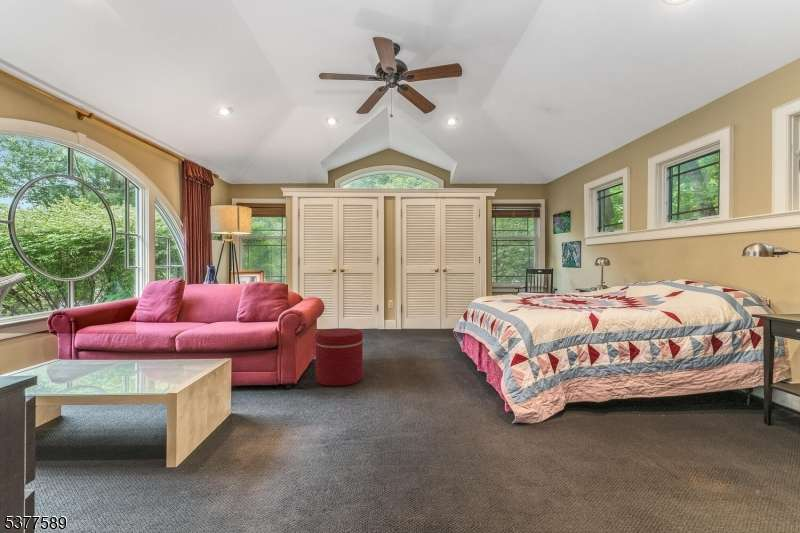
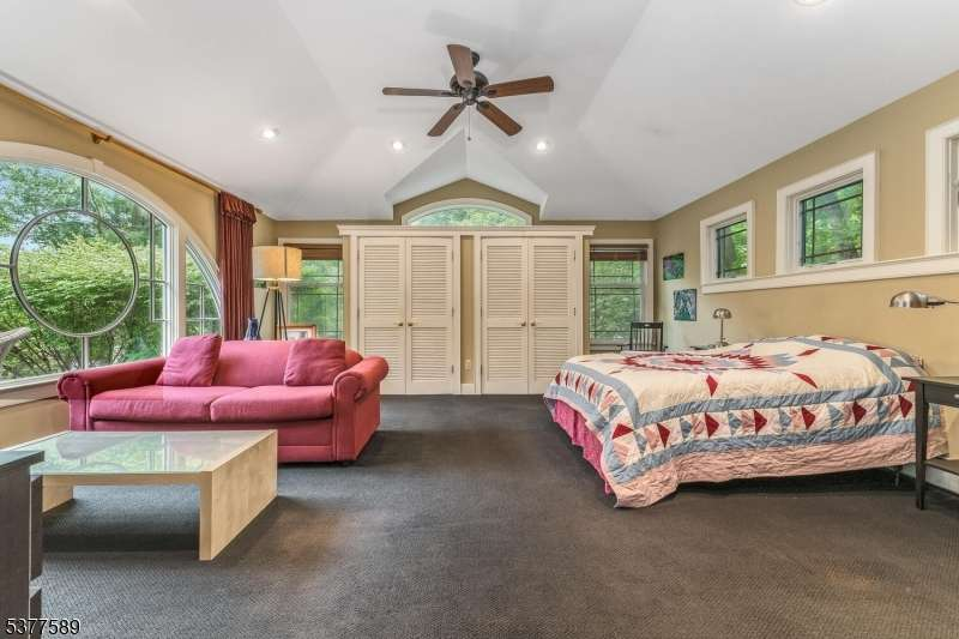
- ottoman (339, 355)
